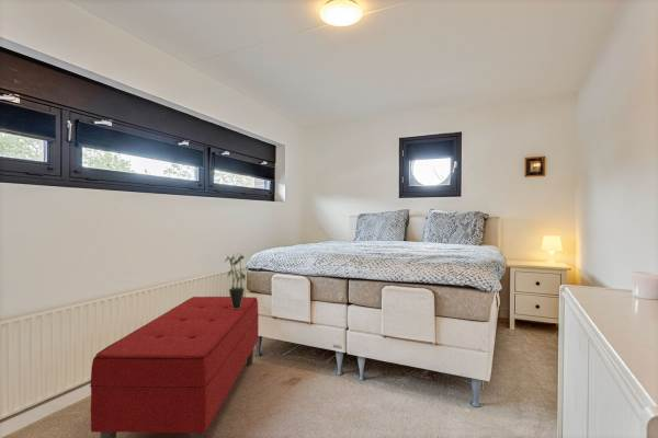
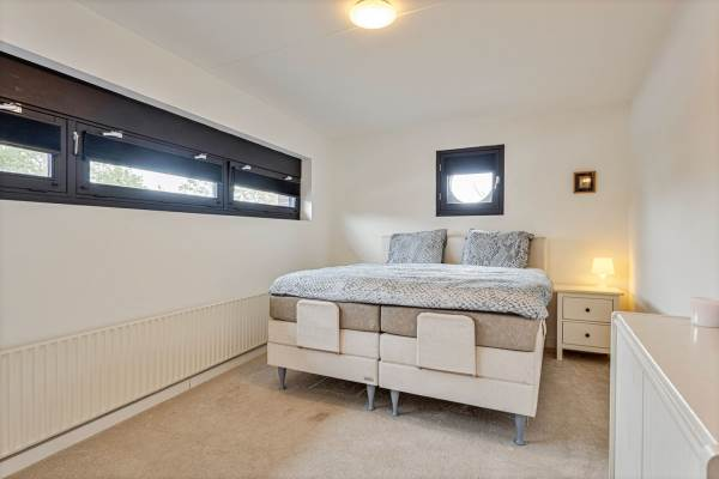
- bench (196, 358)
- potted plant (234, 279)
